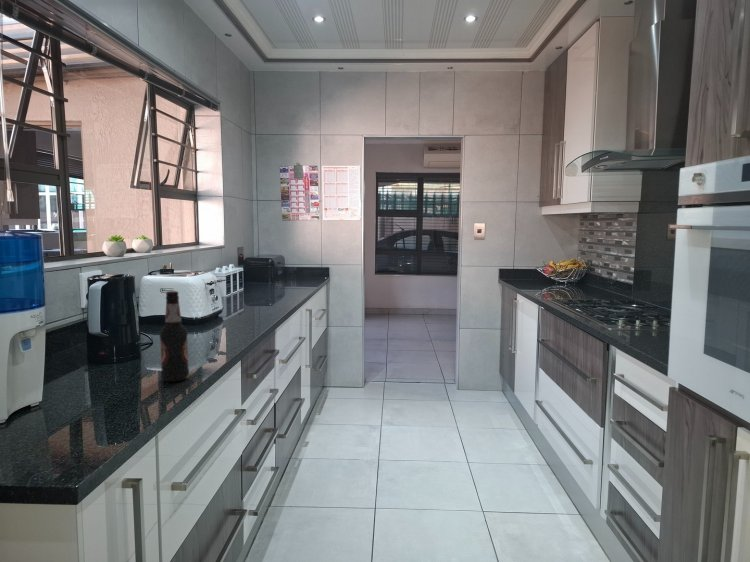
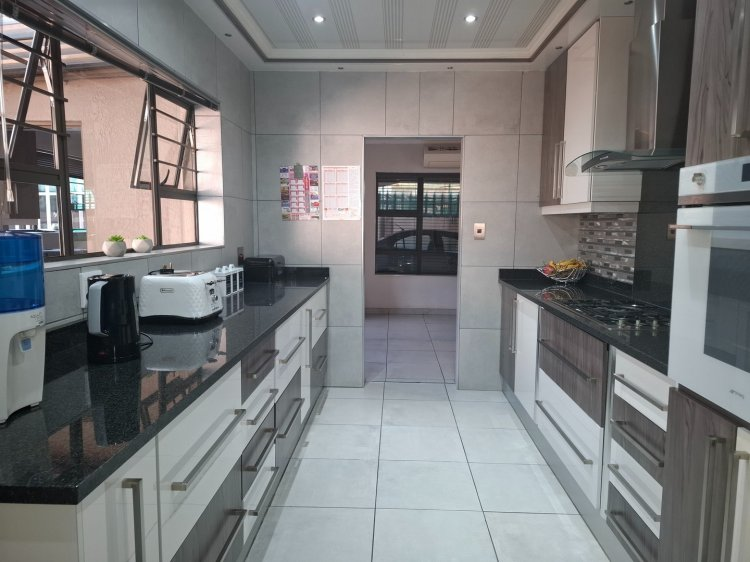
- bottle (173, 335)
